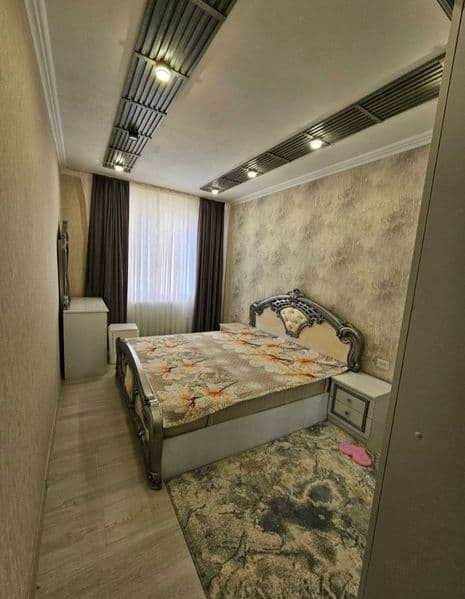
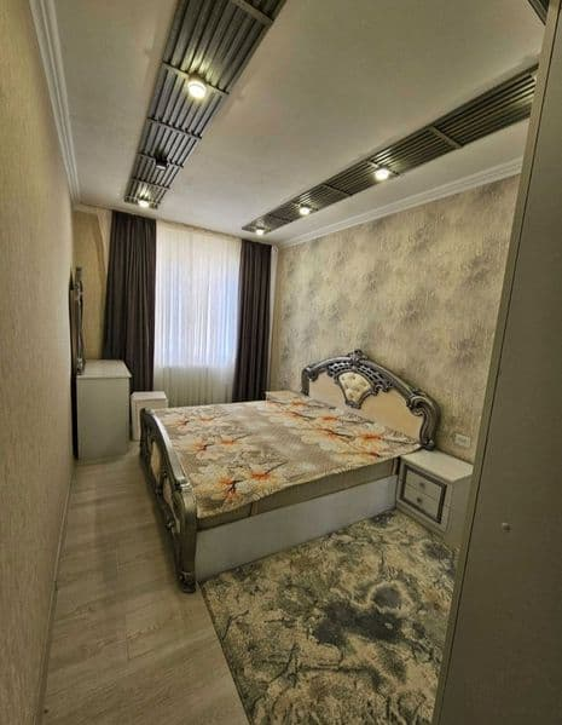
- slippers (357, 452)
